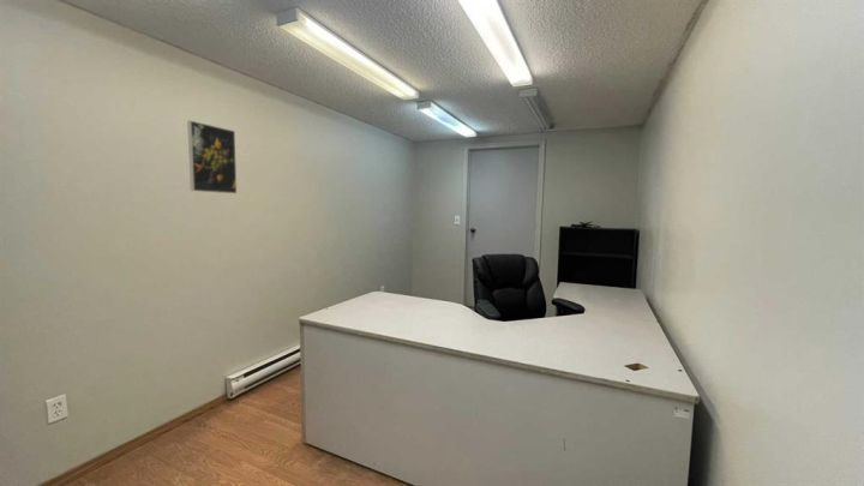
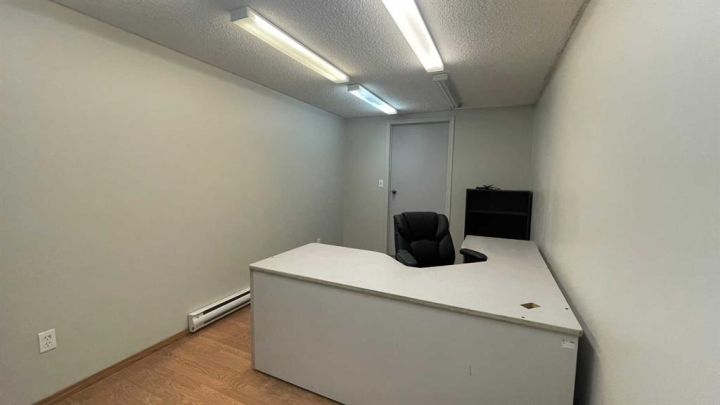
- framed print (214, 158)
